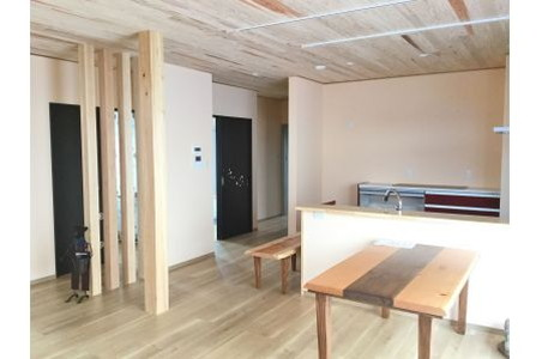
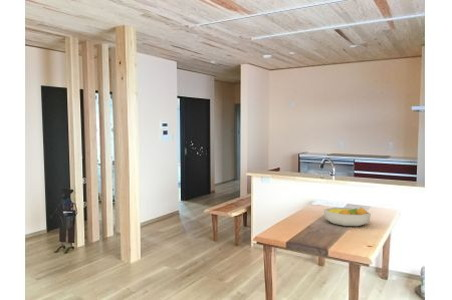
+ fruit bowl (346, 214)
